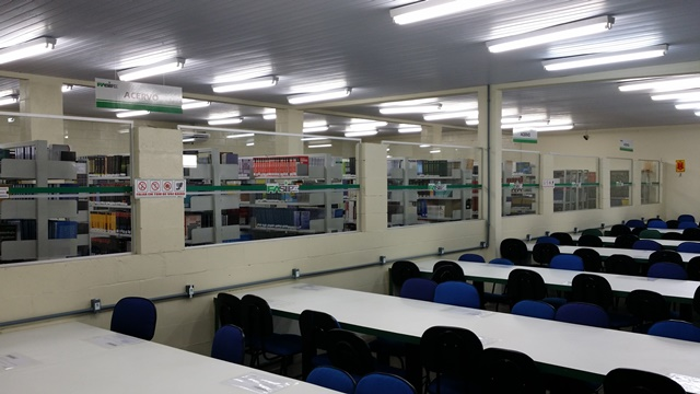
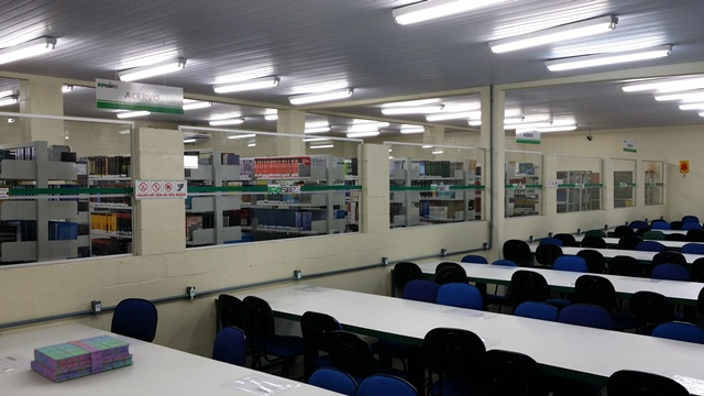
+ books (82, 355)
